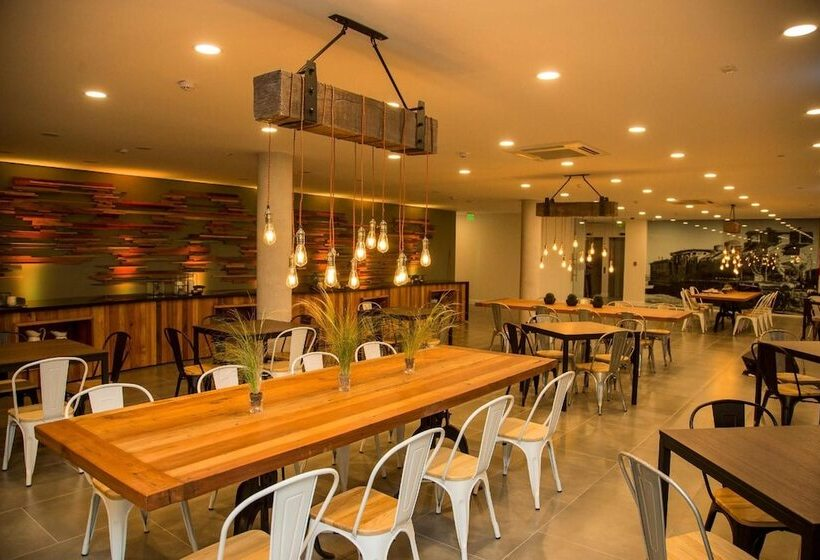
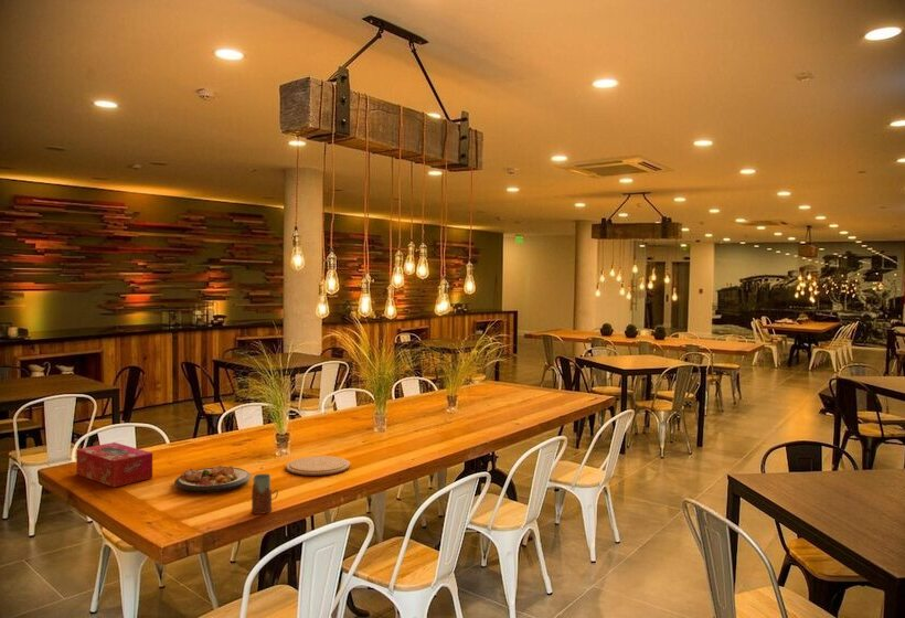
+ plate (213, 476)
+ drinking glass (265, 492)
+ tissue box (114, 464)
+ plate (318, 465)
